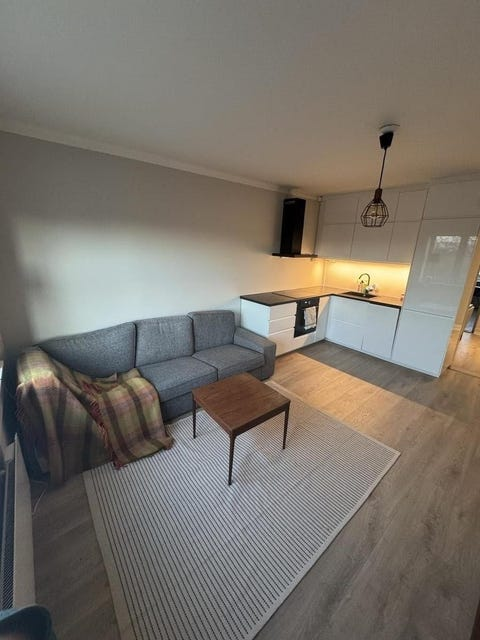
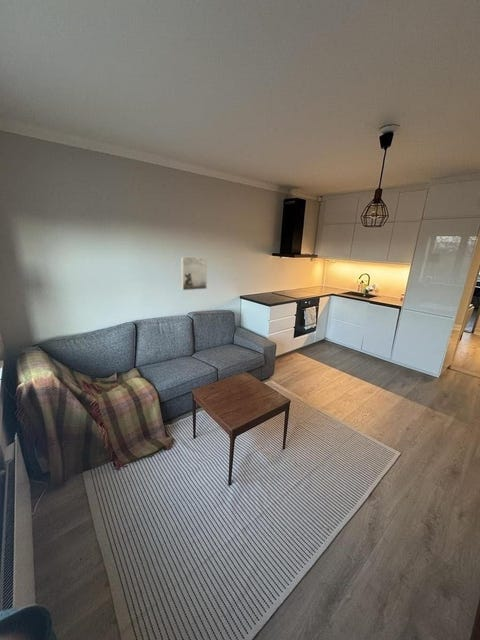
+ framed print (194, 273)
